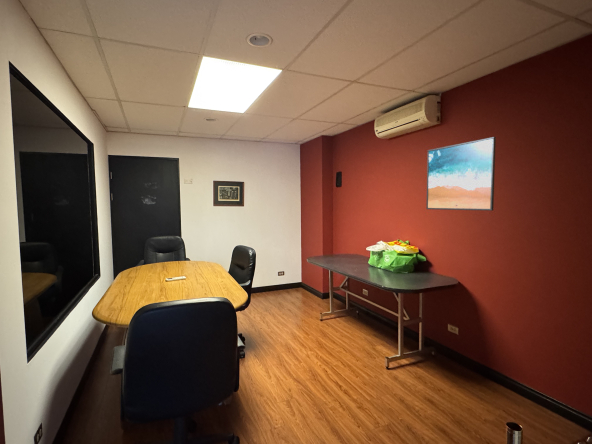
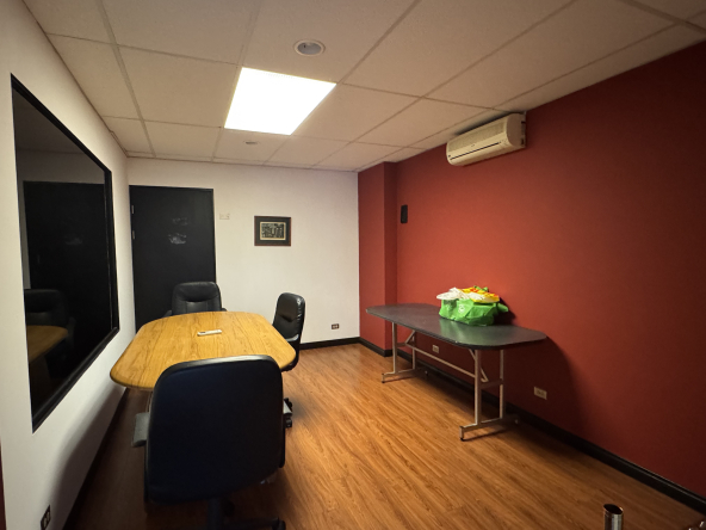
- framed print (457, 177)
